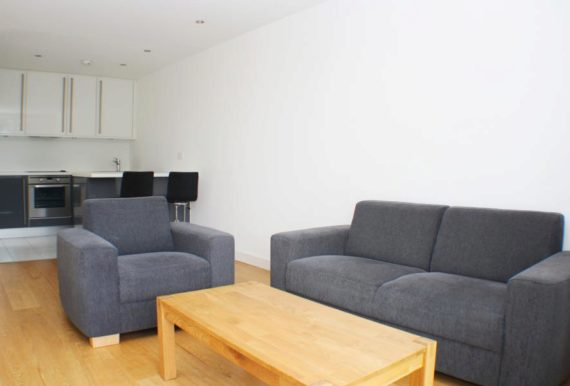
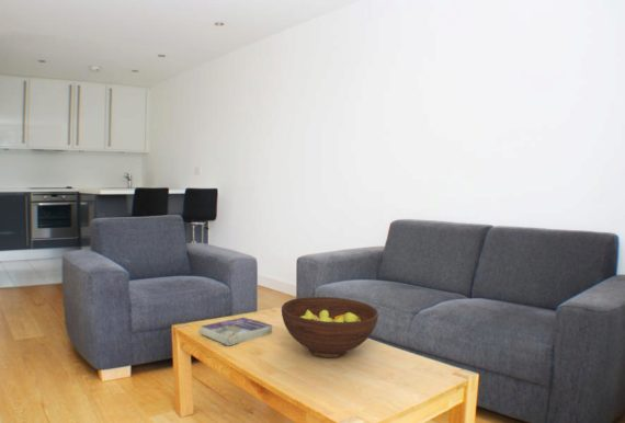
+ fruit bowl (328, 330)
+ book (235, 329)
